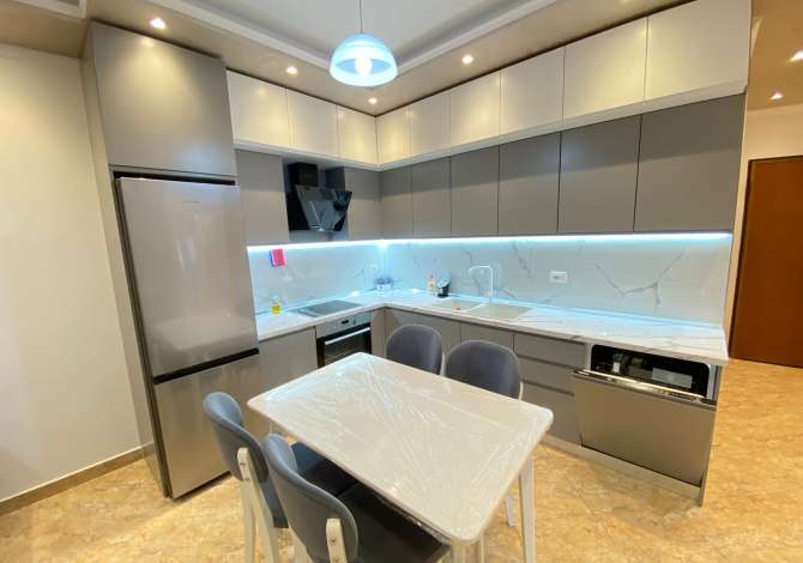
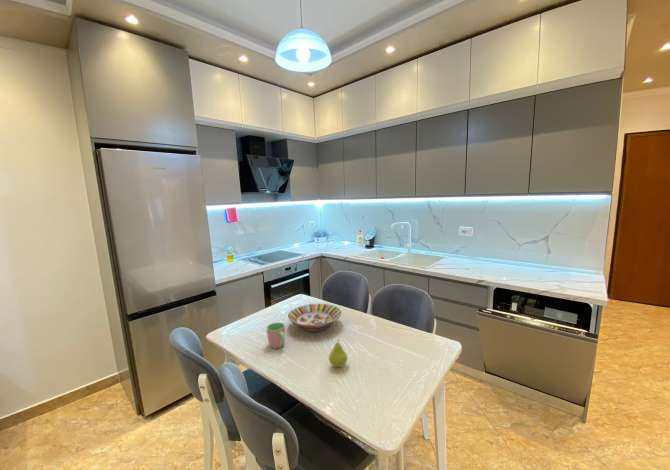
+ cup (277, 336)
+ serving bowl (315, 319)
+ fruit (337, 352)
